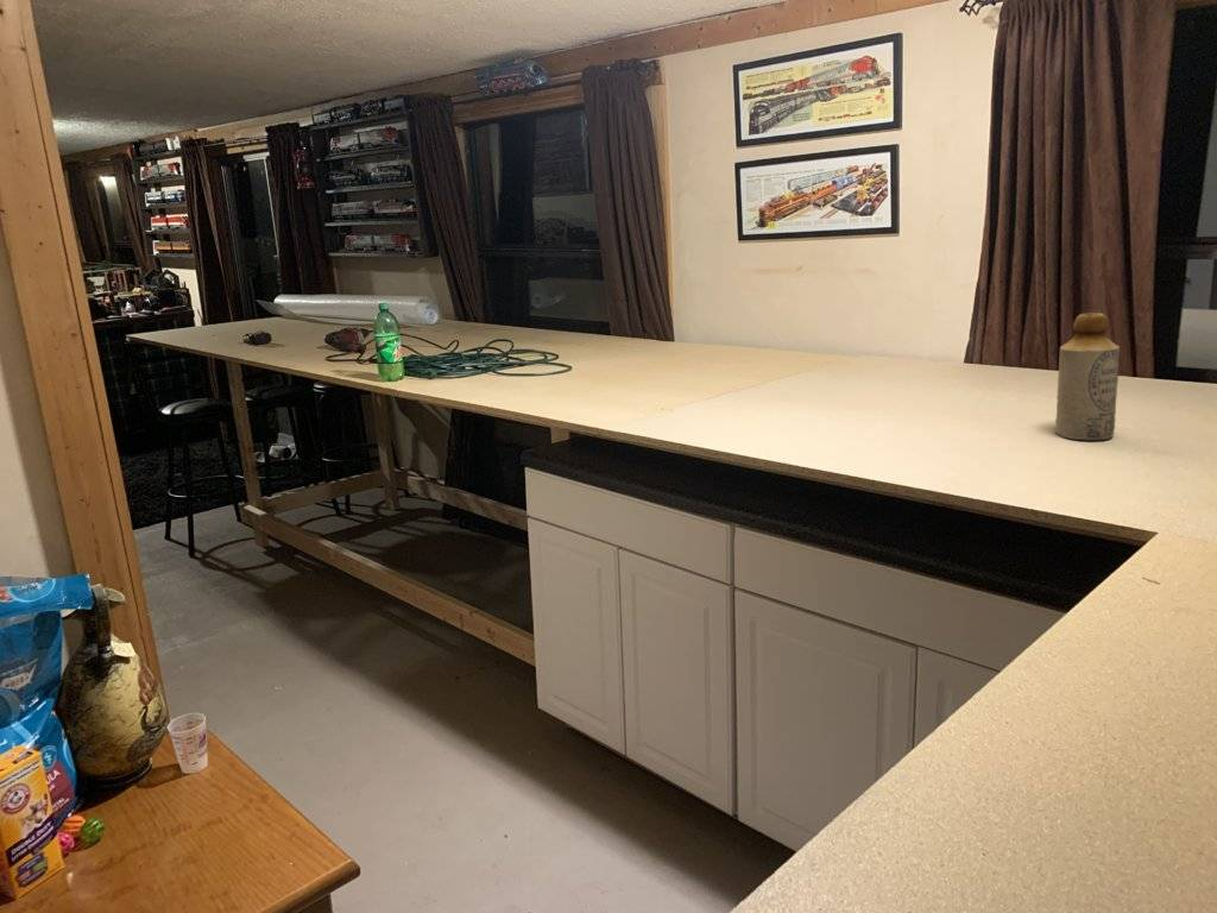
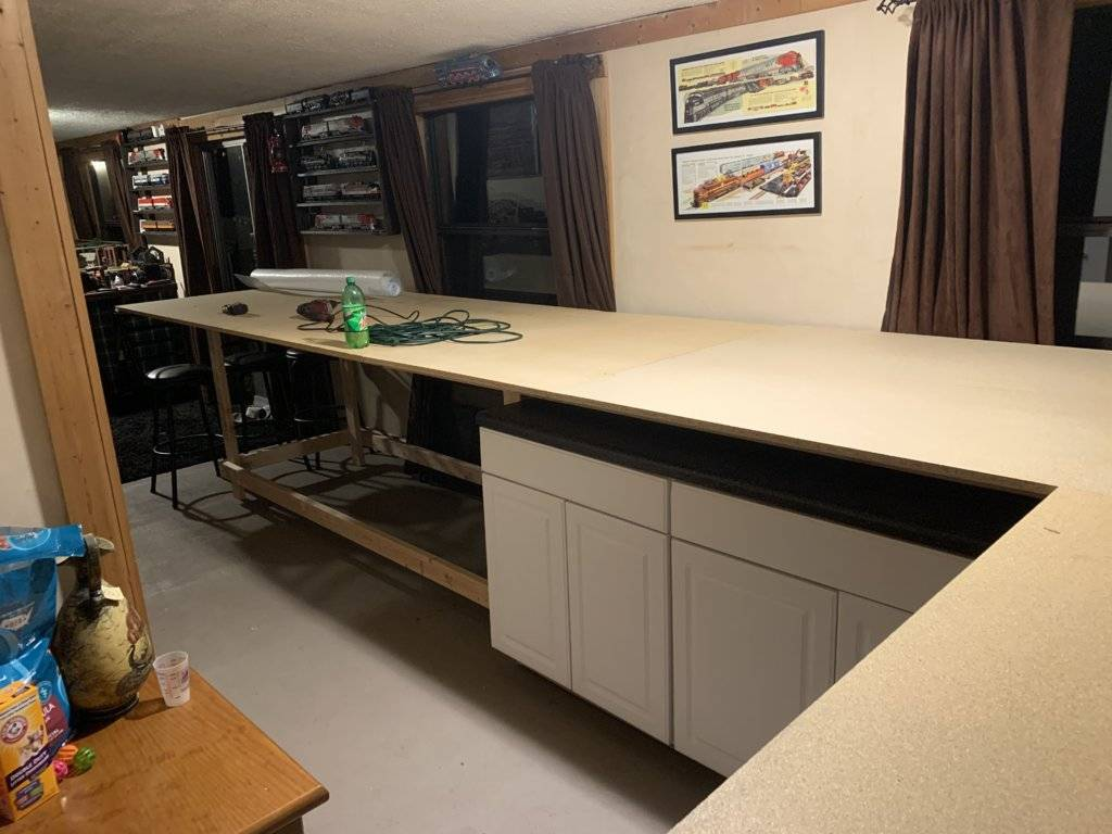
- bottle (1087, 374)
